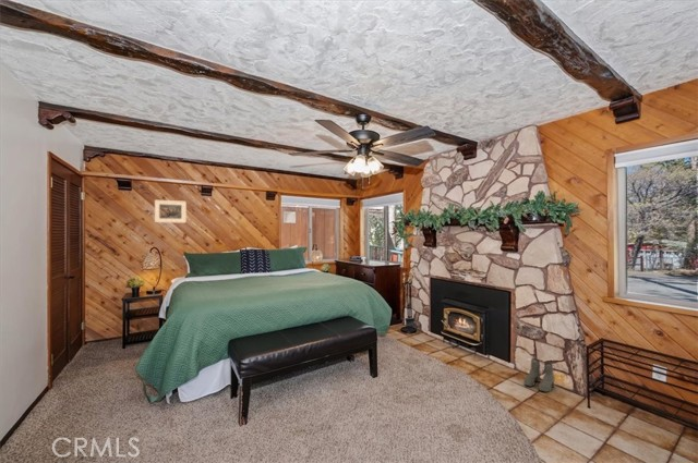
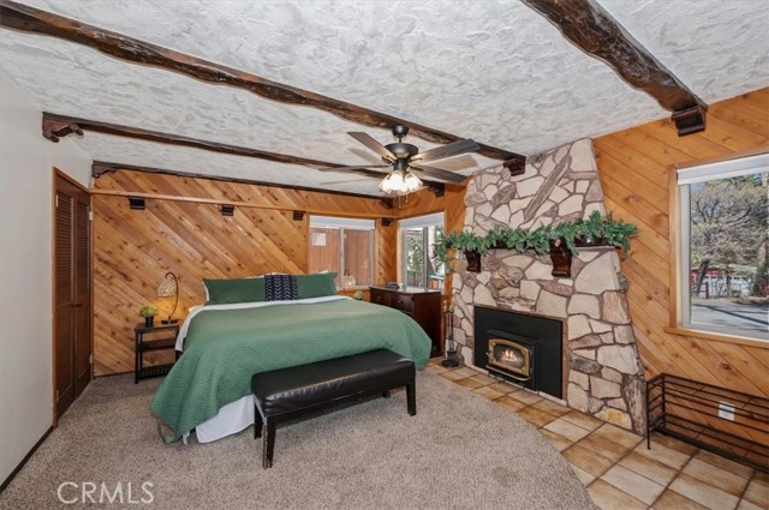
- boots (539, 374)
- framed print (170, 211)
